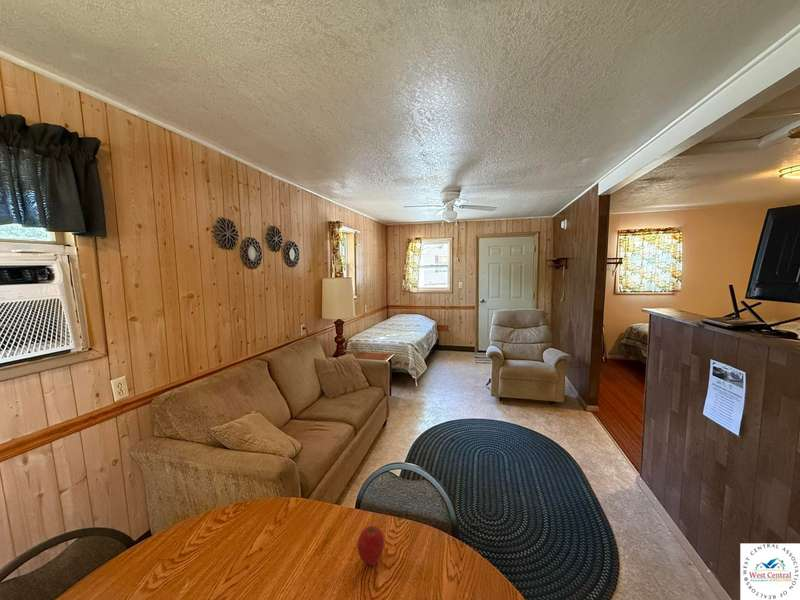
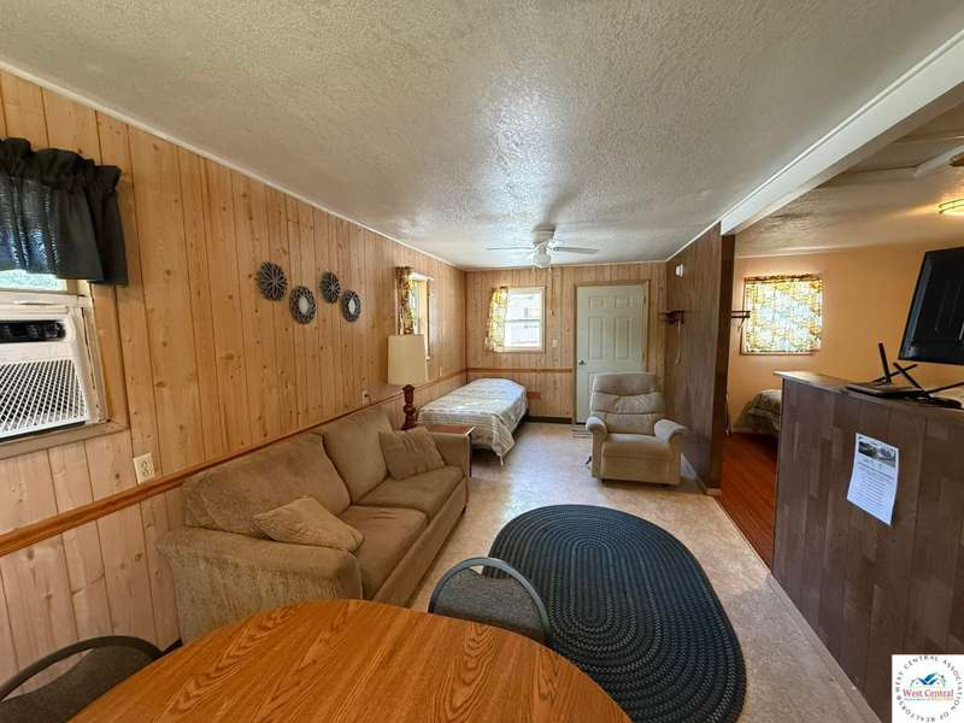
- fruit (371, 543)
